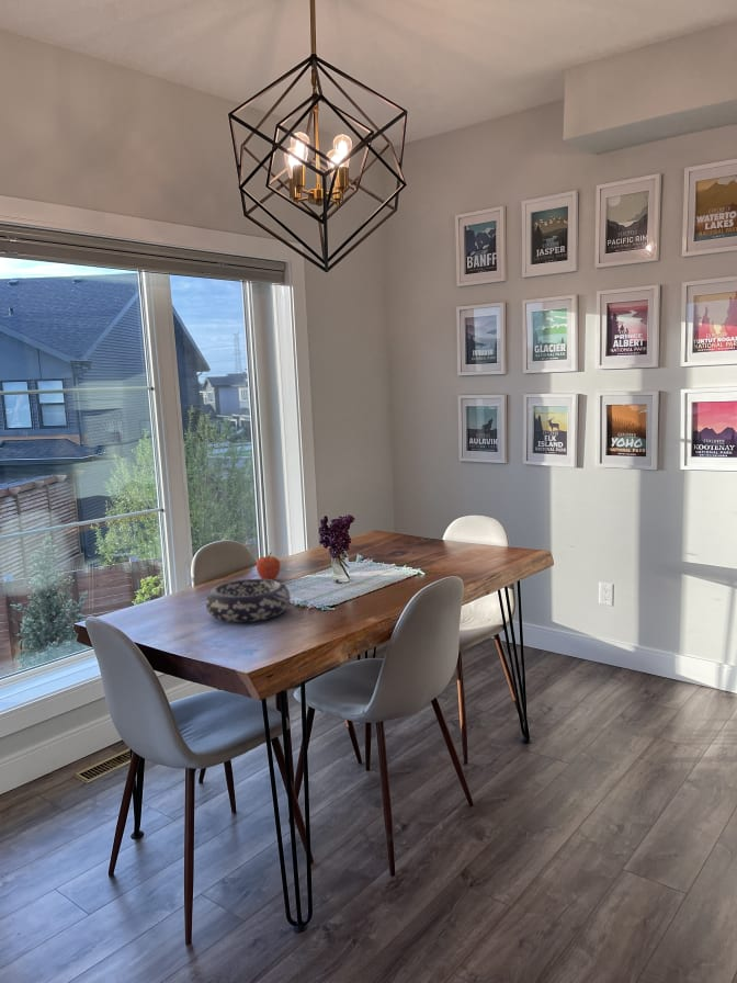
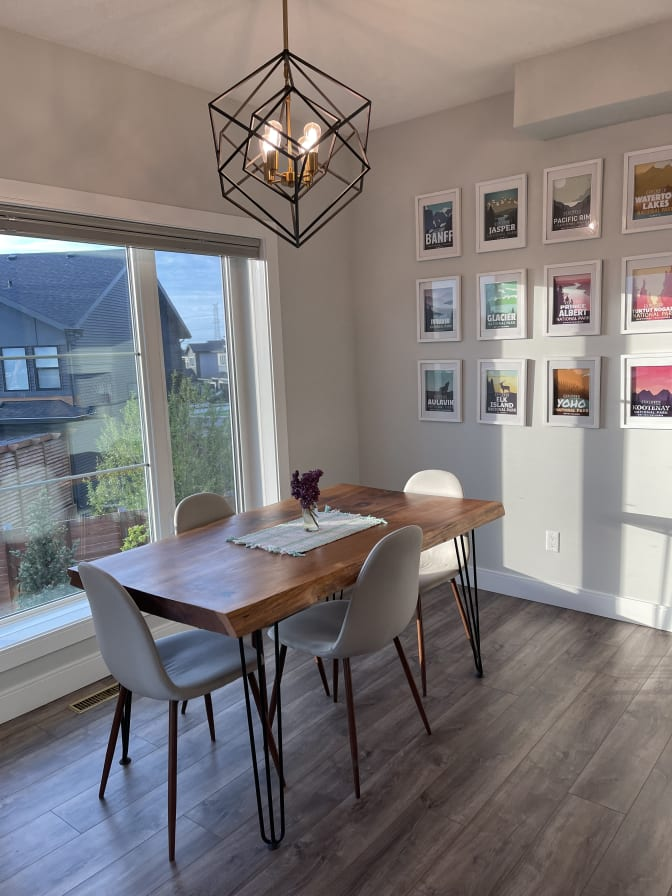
- decorative bowl (248, 600)
- apple (268, 566)
